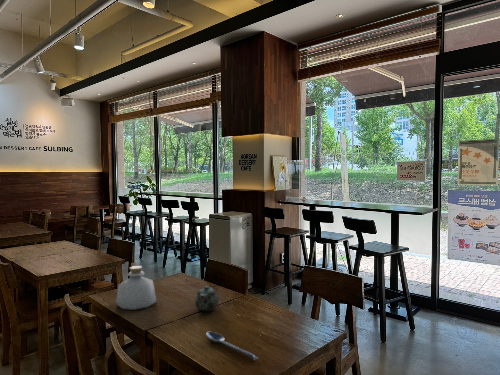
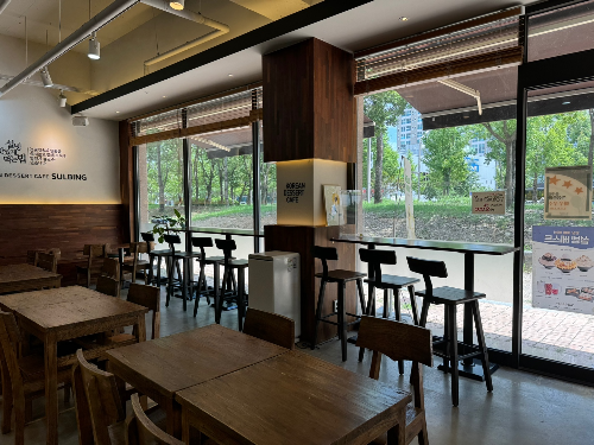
- spoon (229, 345)
- chinaware (207, 297)
- bottle (137, 285)
